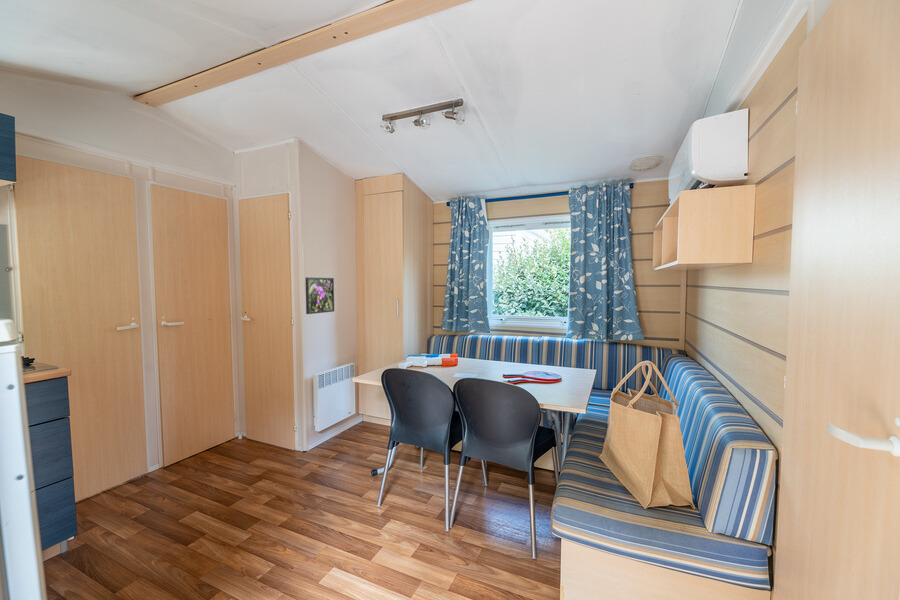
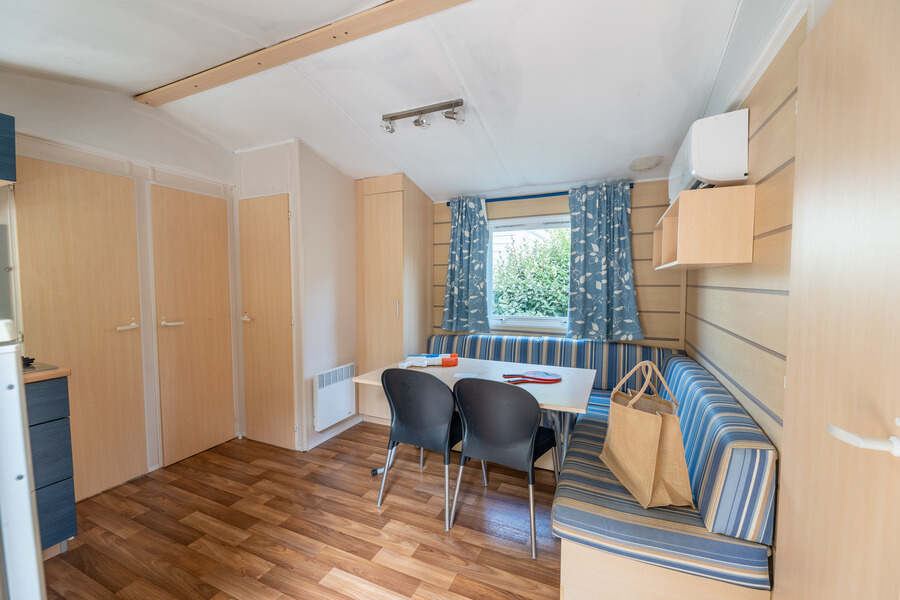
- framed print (320, 295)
